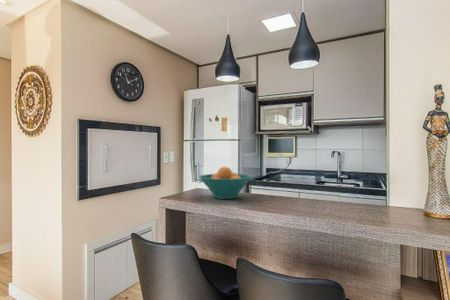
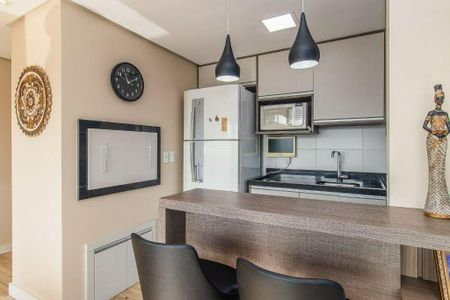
- fruit bowl (225, 181)
